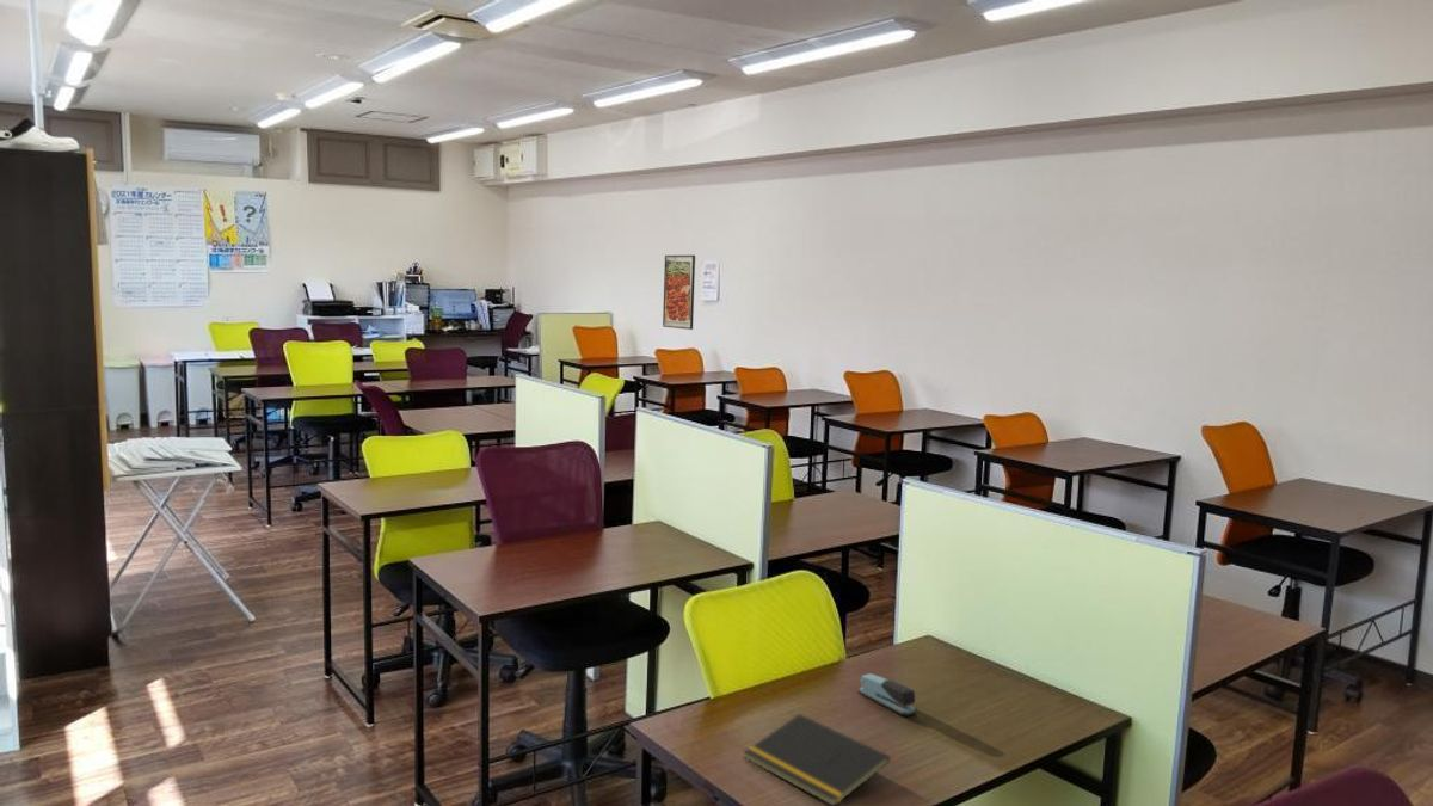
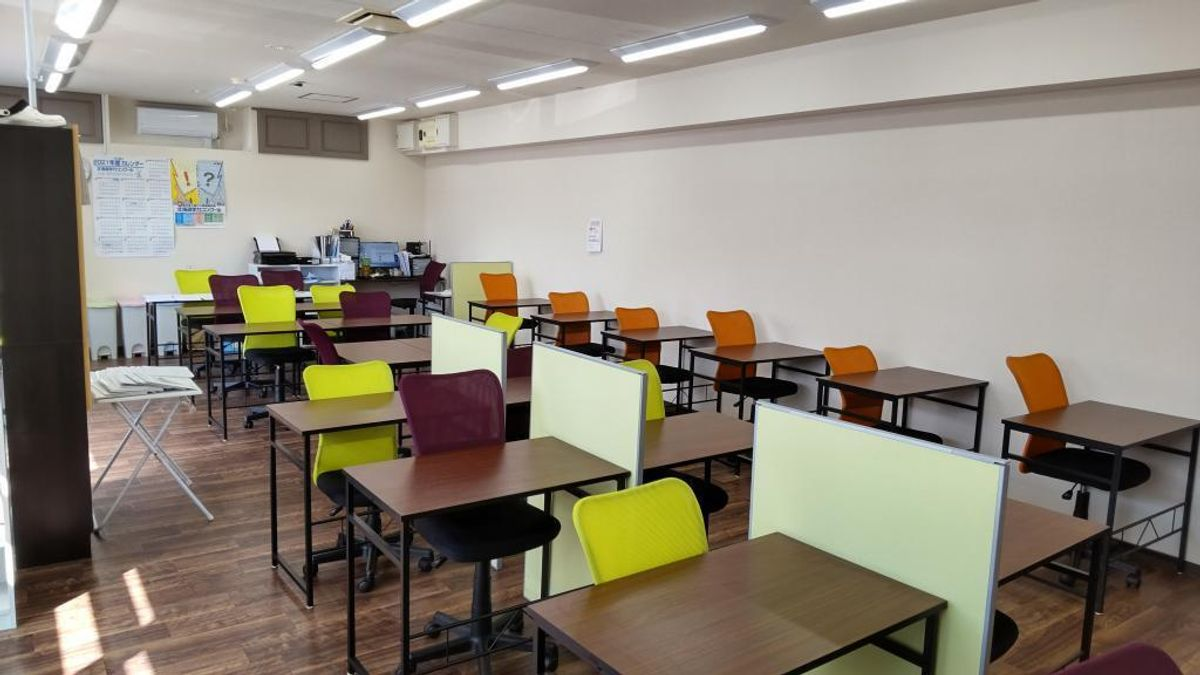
- notepad (816, 756)
- stapler (887, 691)
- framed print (678, 291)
